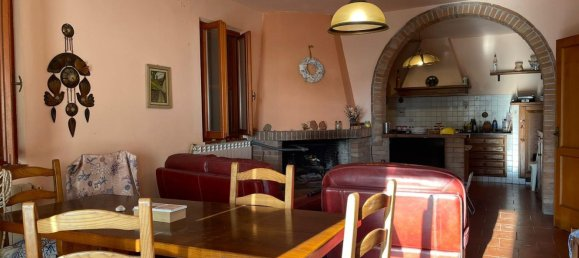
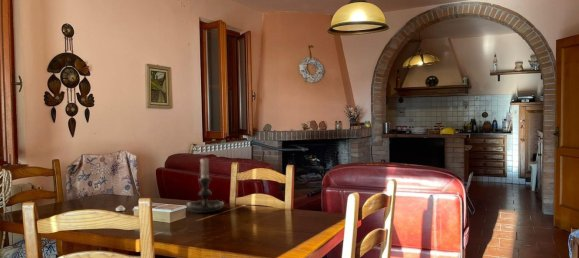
+ candle holder (203, 182)
